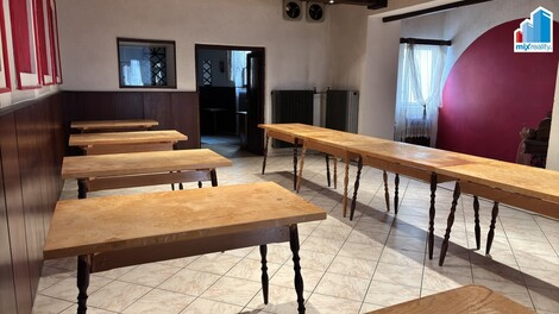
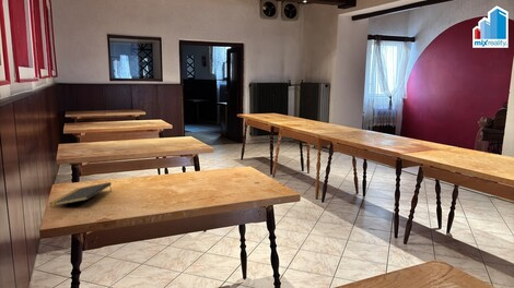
+ notepad (82, 193)
